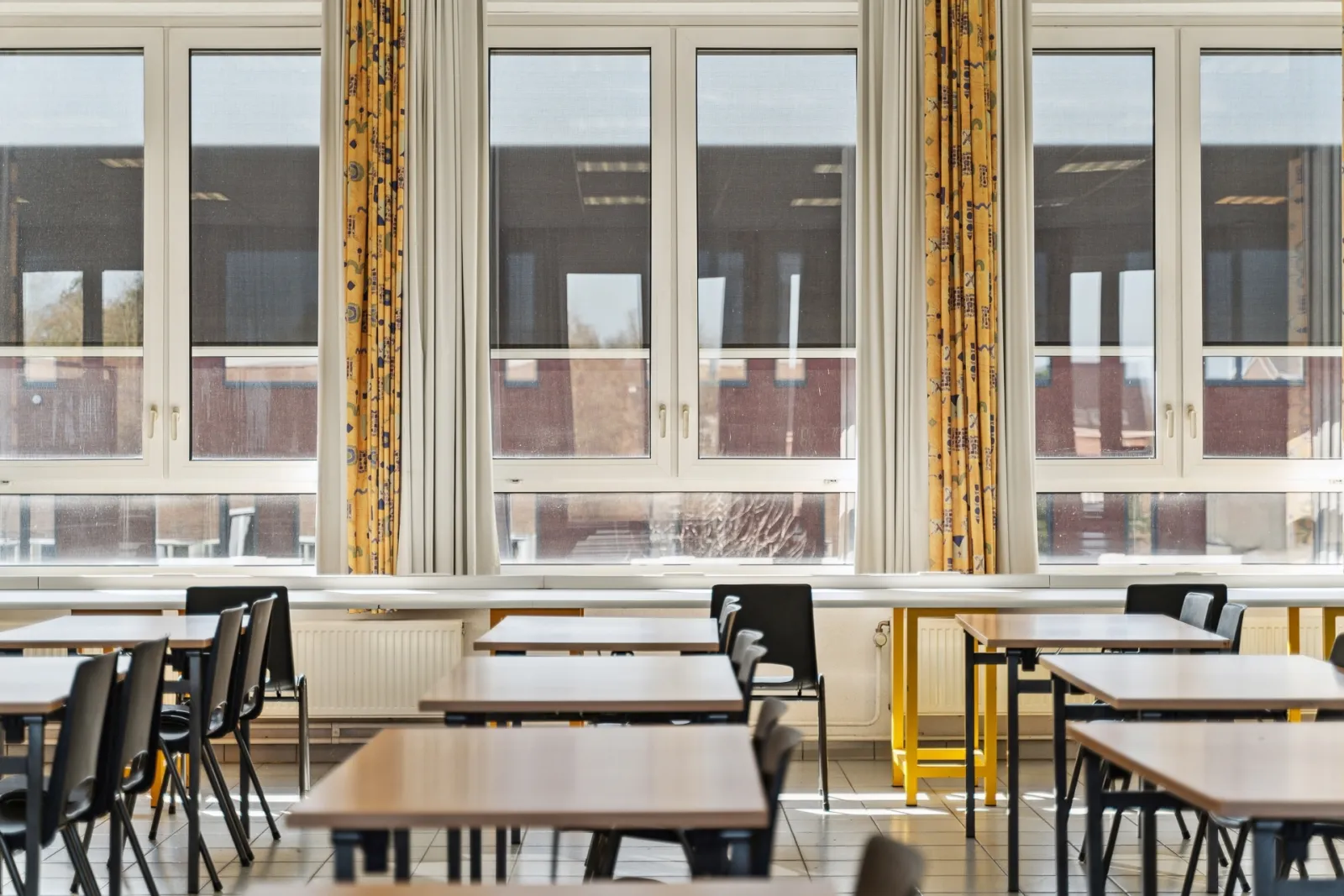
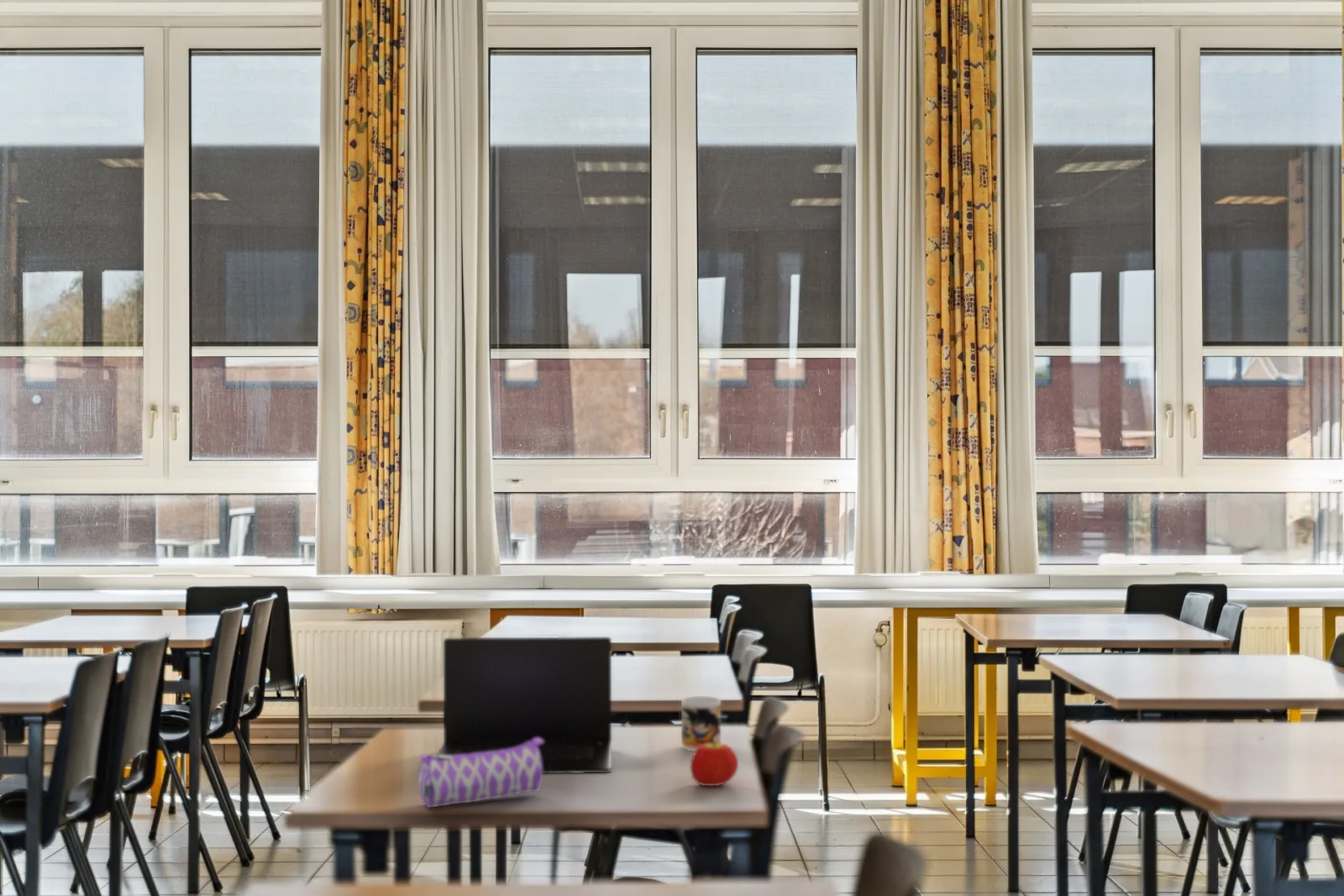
+ pencil case (480, 772)
+ laptop (523, 703)
+ mug (701, 721)
+ fruit (713, 762)
